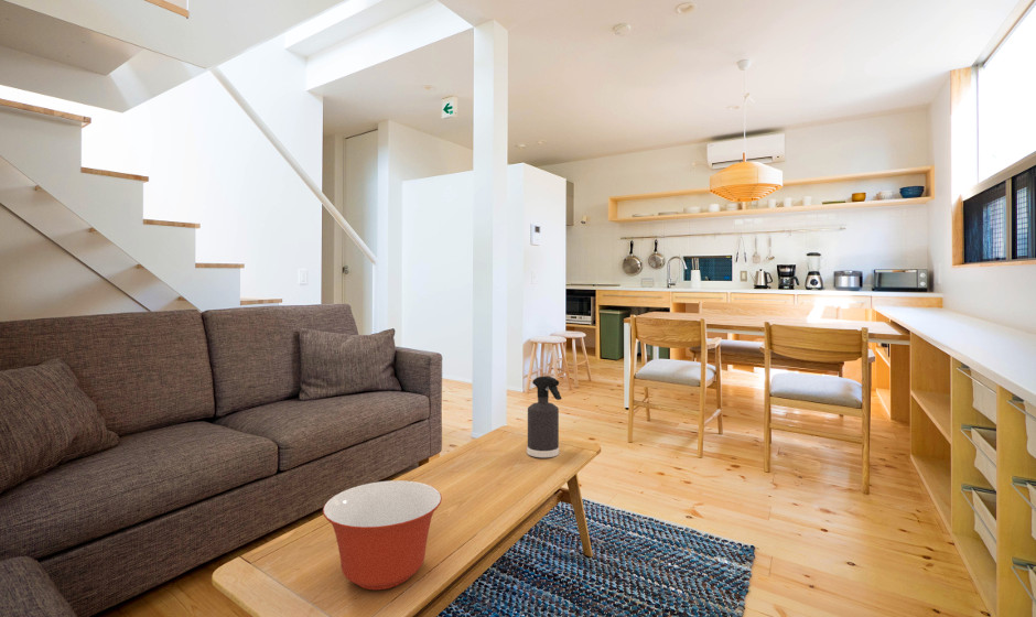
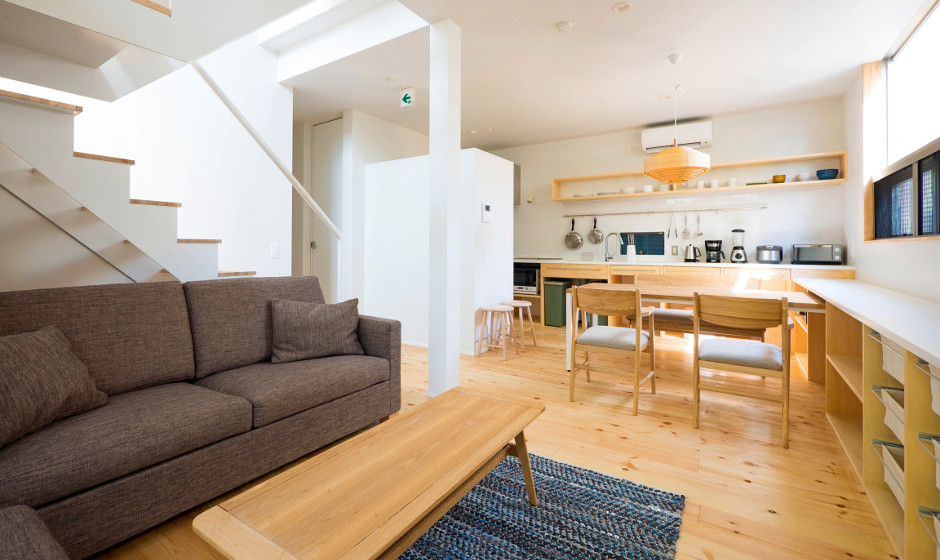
- mixing bowl (384, 537)
- spray bottle (544, 414)
